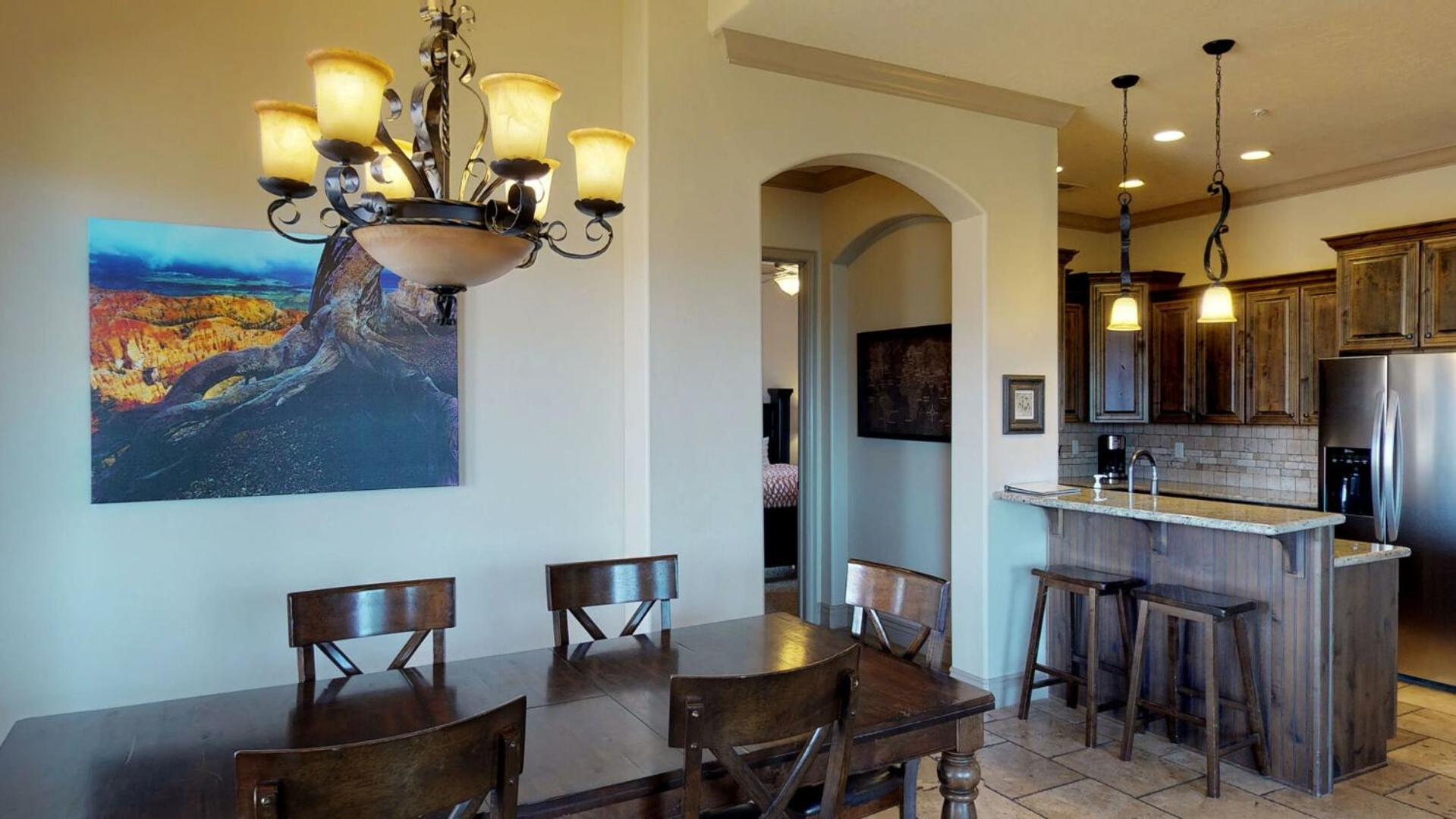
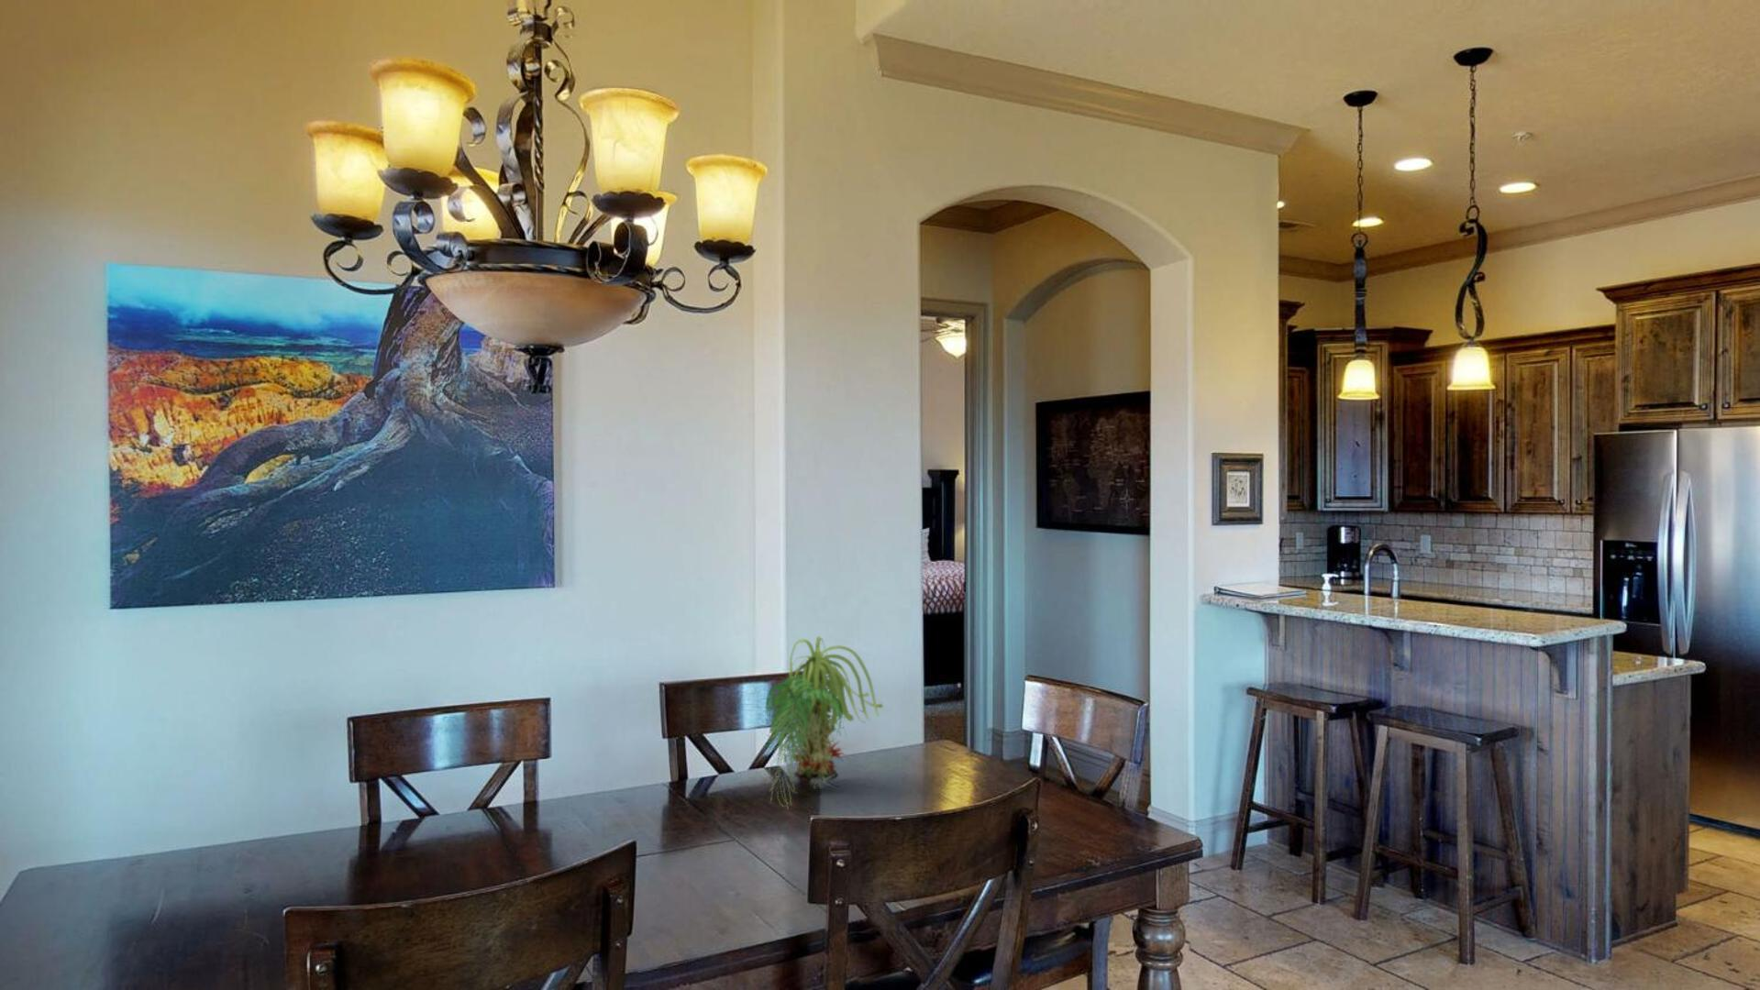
+ plant (820, 712)
